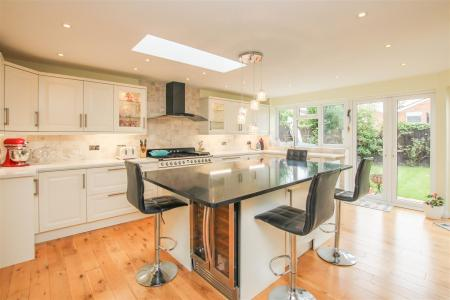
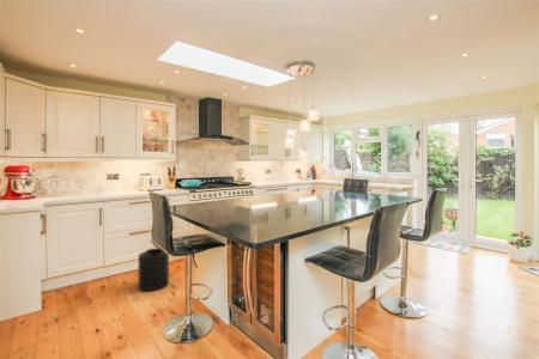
+ trash can (153, 262)
